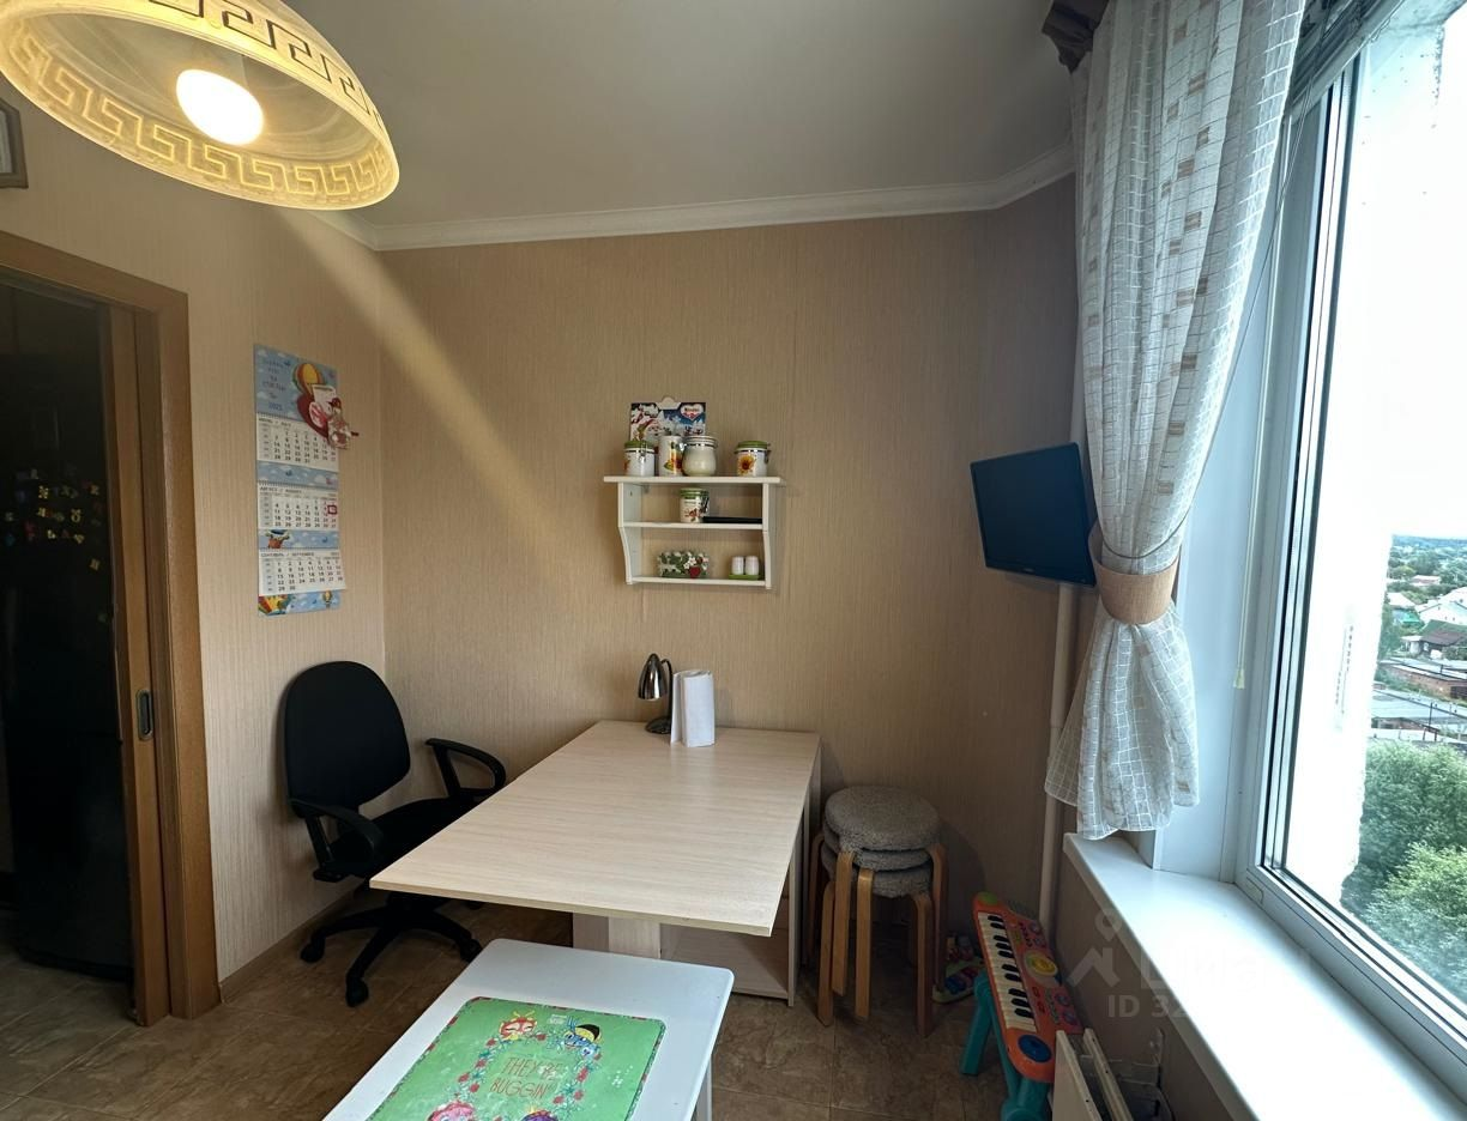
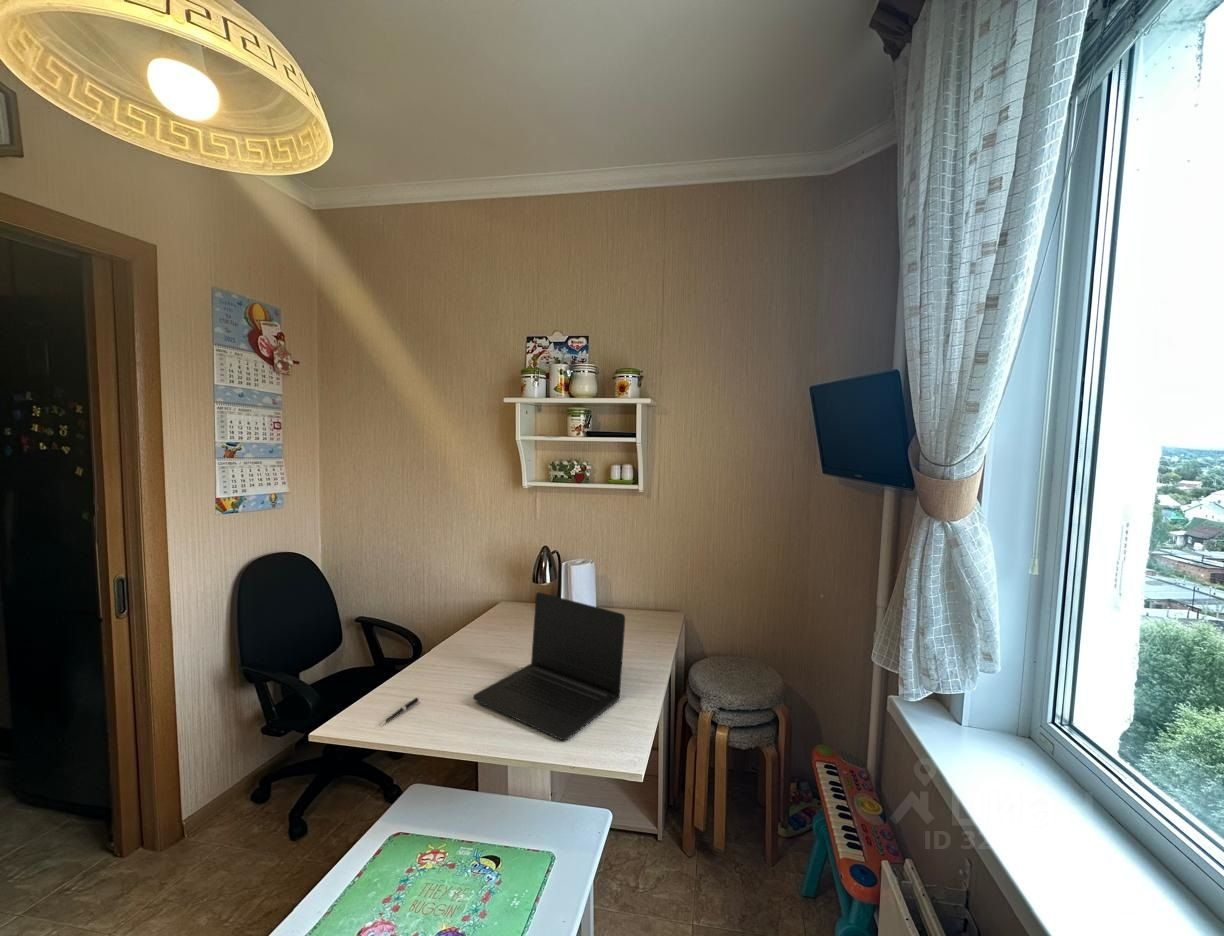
+ pen (399, 711)
+ laptop (549, 657)
